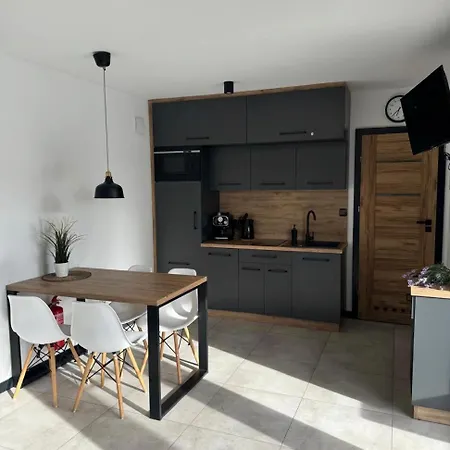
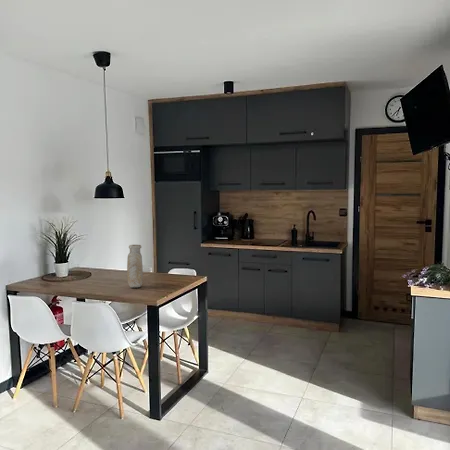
+ vase (135, 266)
